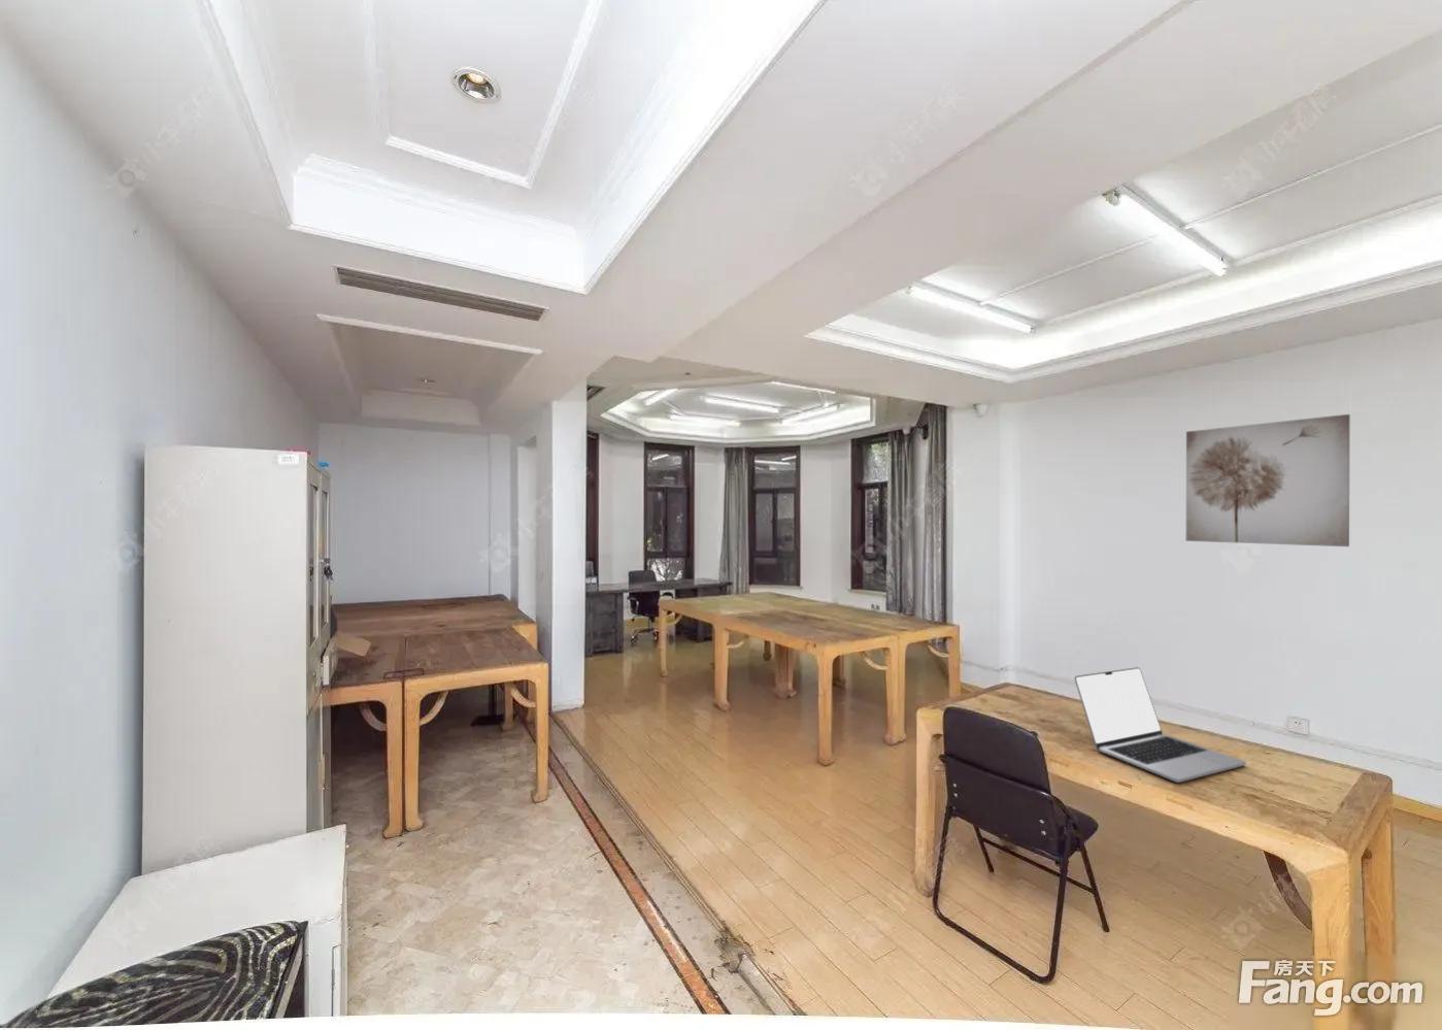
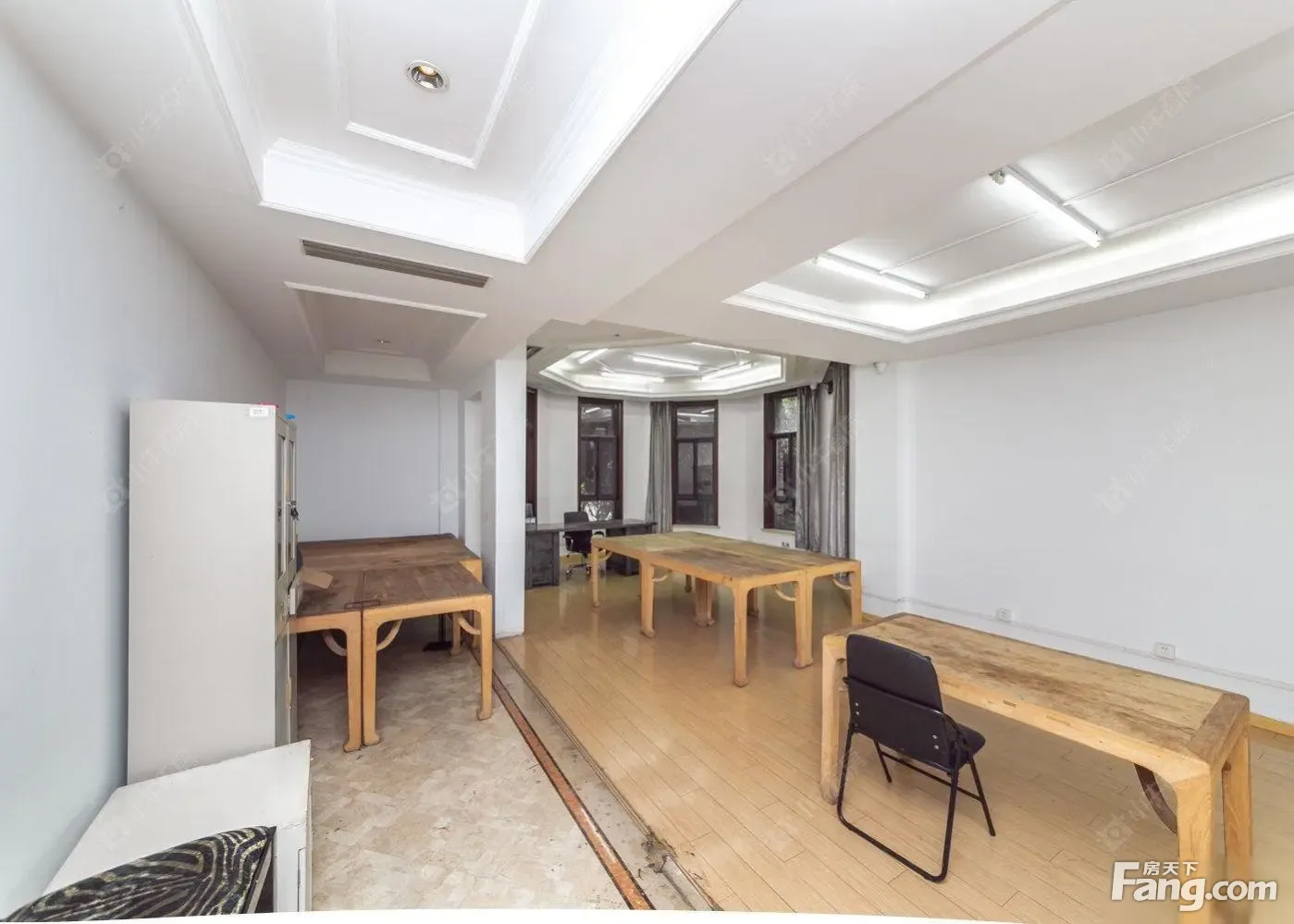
- wall art (1259, 484)
- laptop (1156, 719)
